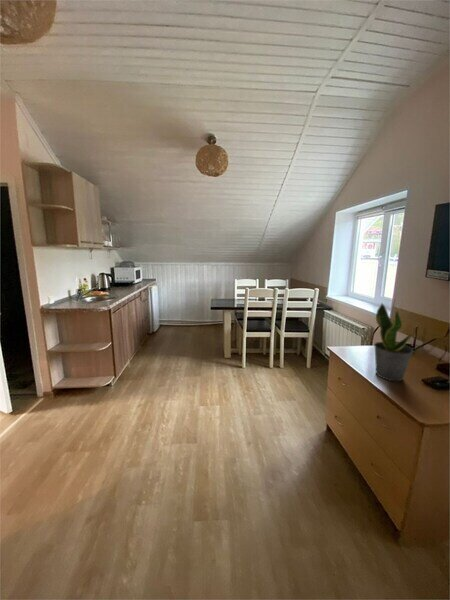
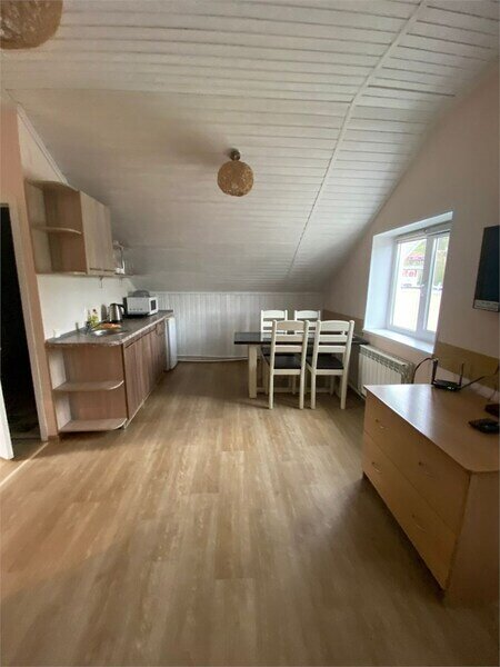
- potted plant (393, 341)
